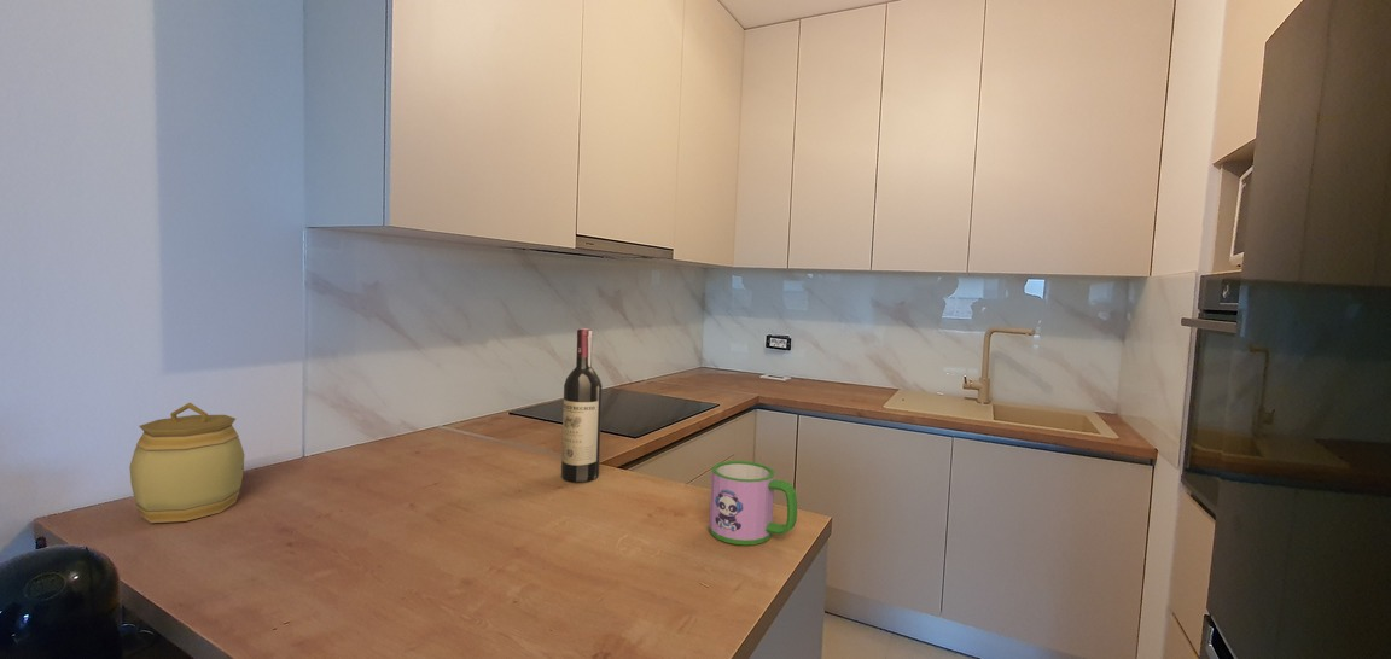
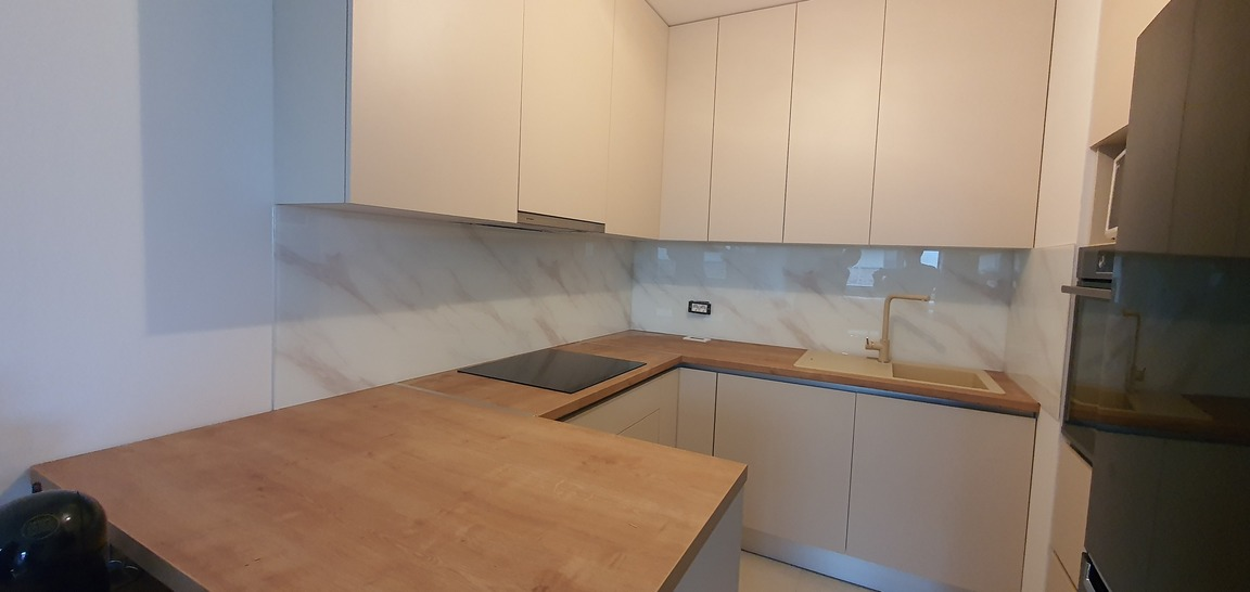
- wine bottle (582, 403)
- mug (752, 503)
- jar (190, 455)
